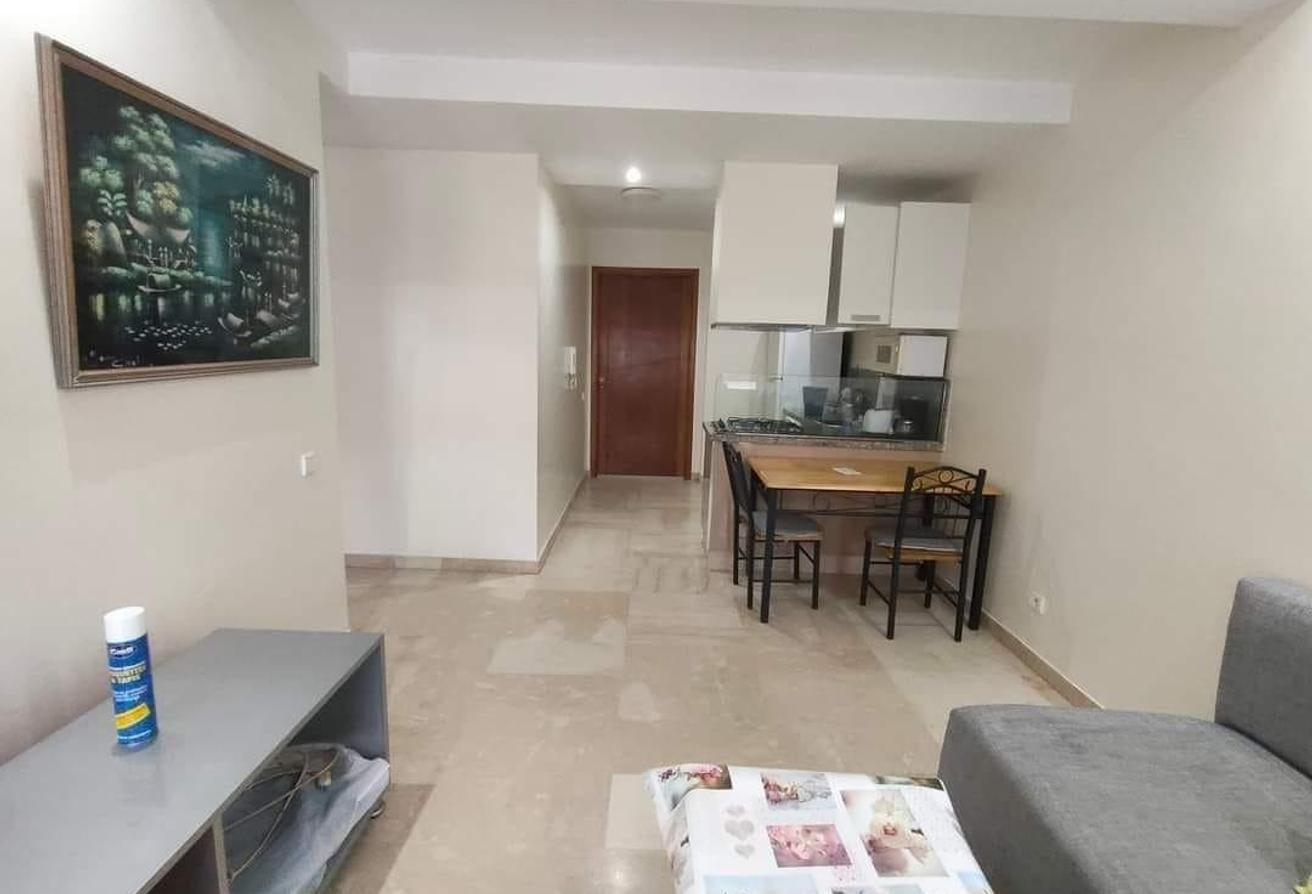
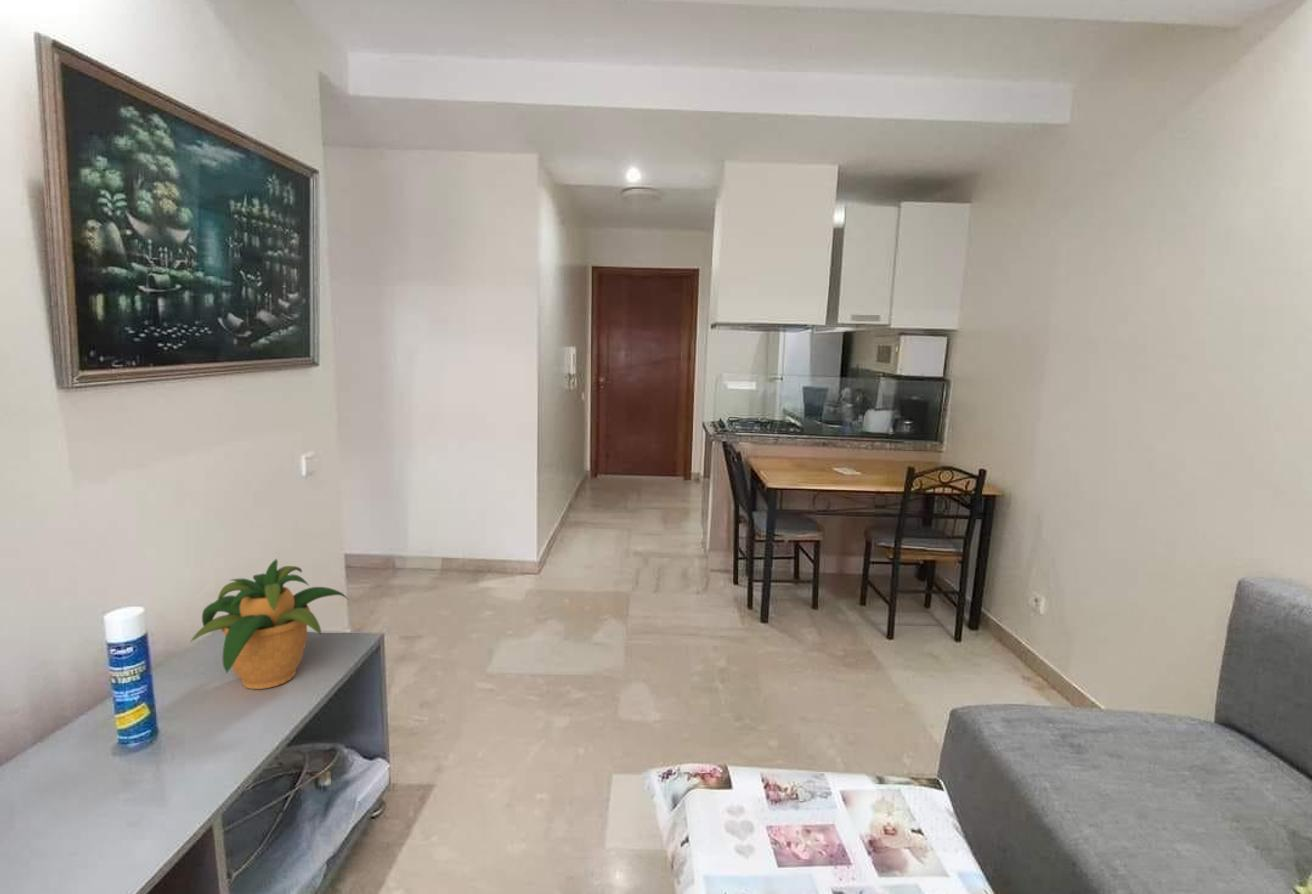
+ potted plant (277, 620)
